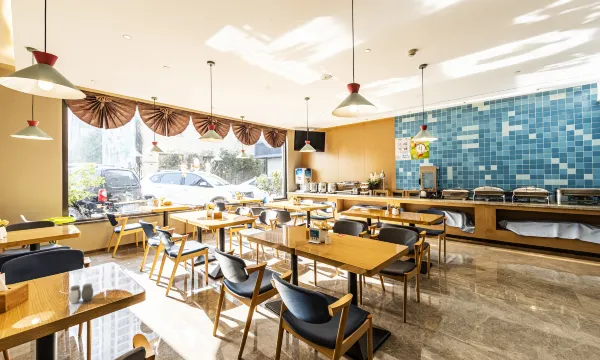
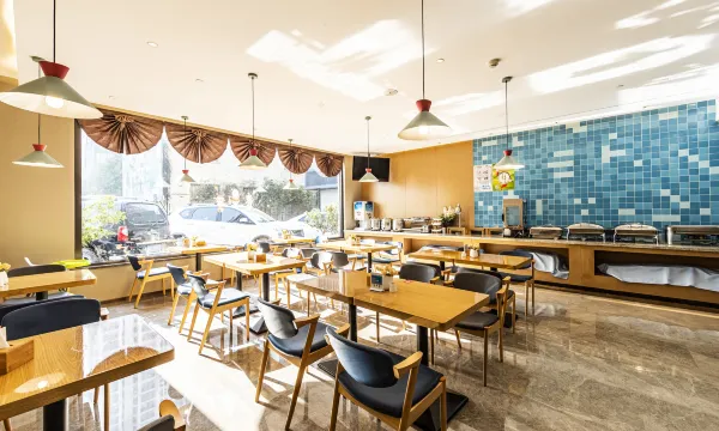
- salt and pepper shaker (80, 293)
